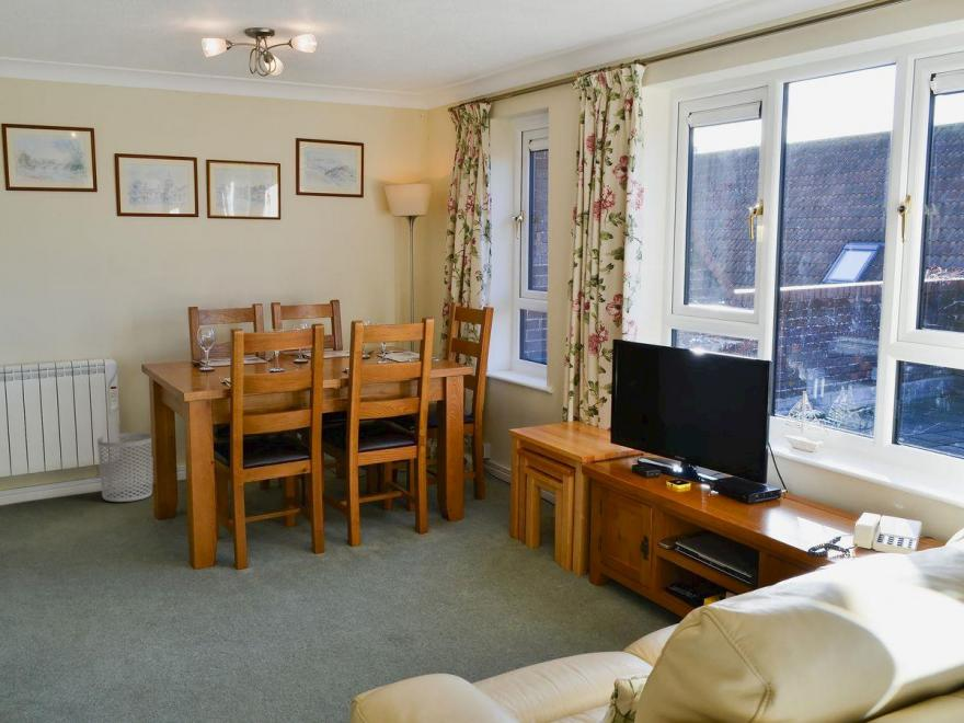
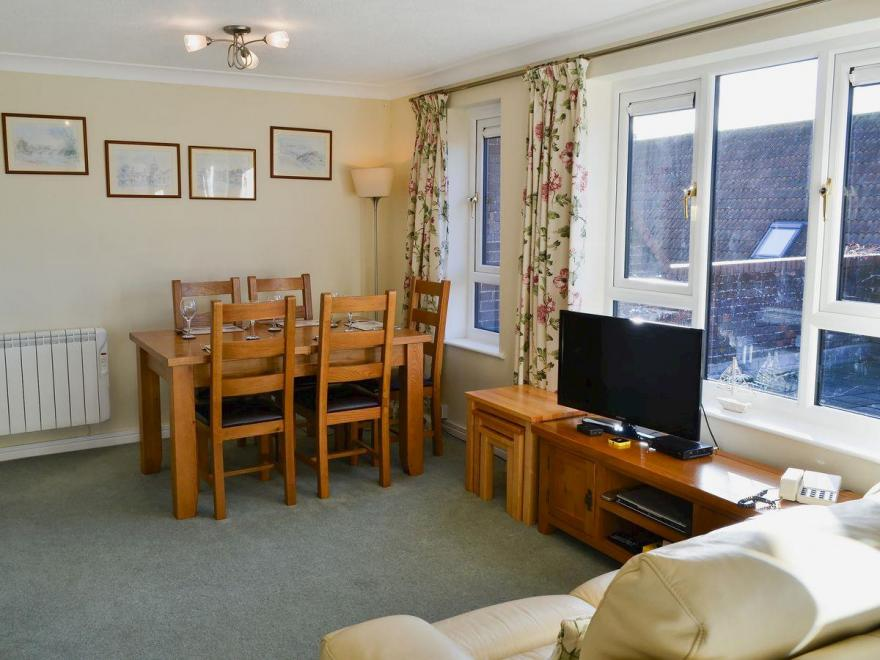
- waste bin (126, 467)
